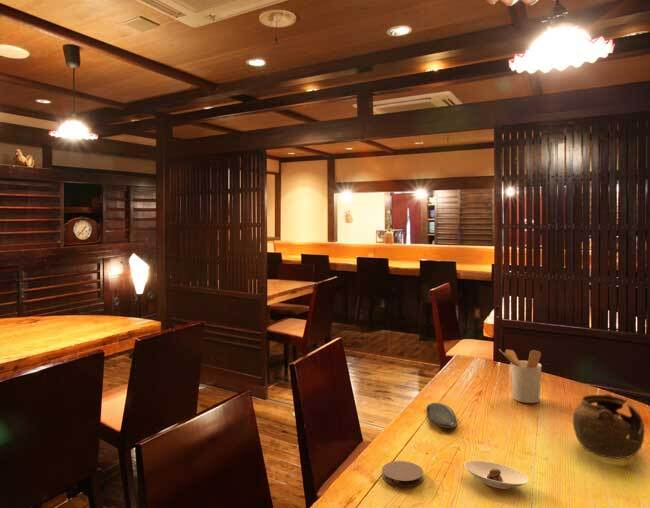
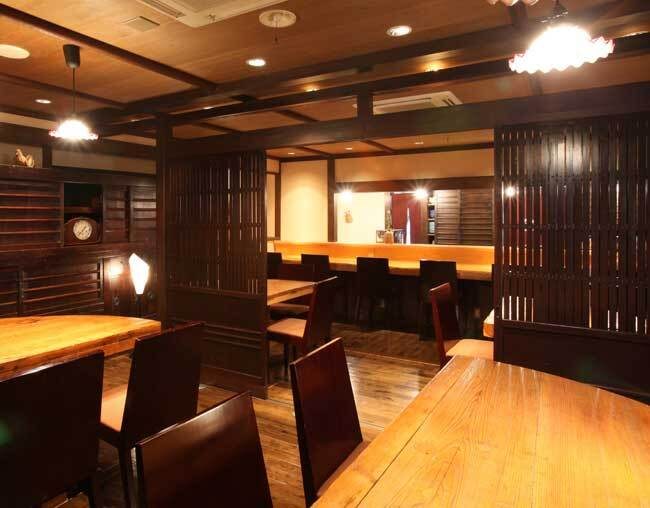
- teapot (609, 423)
- saucer (495, 476)
- coaster (402, 473)
- oval tray (441, 414)
- utensil holder (519, 373)
